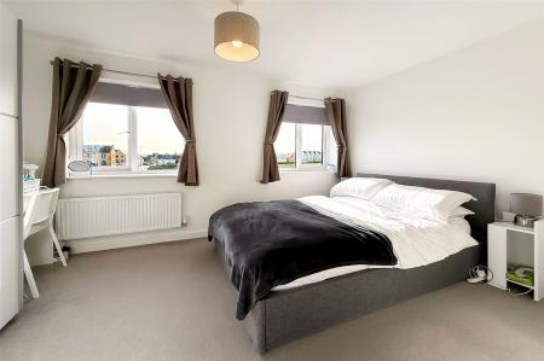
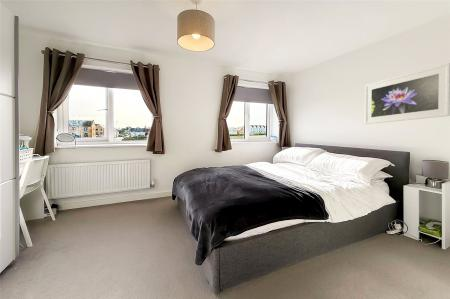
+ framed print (401, 98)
